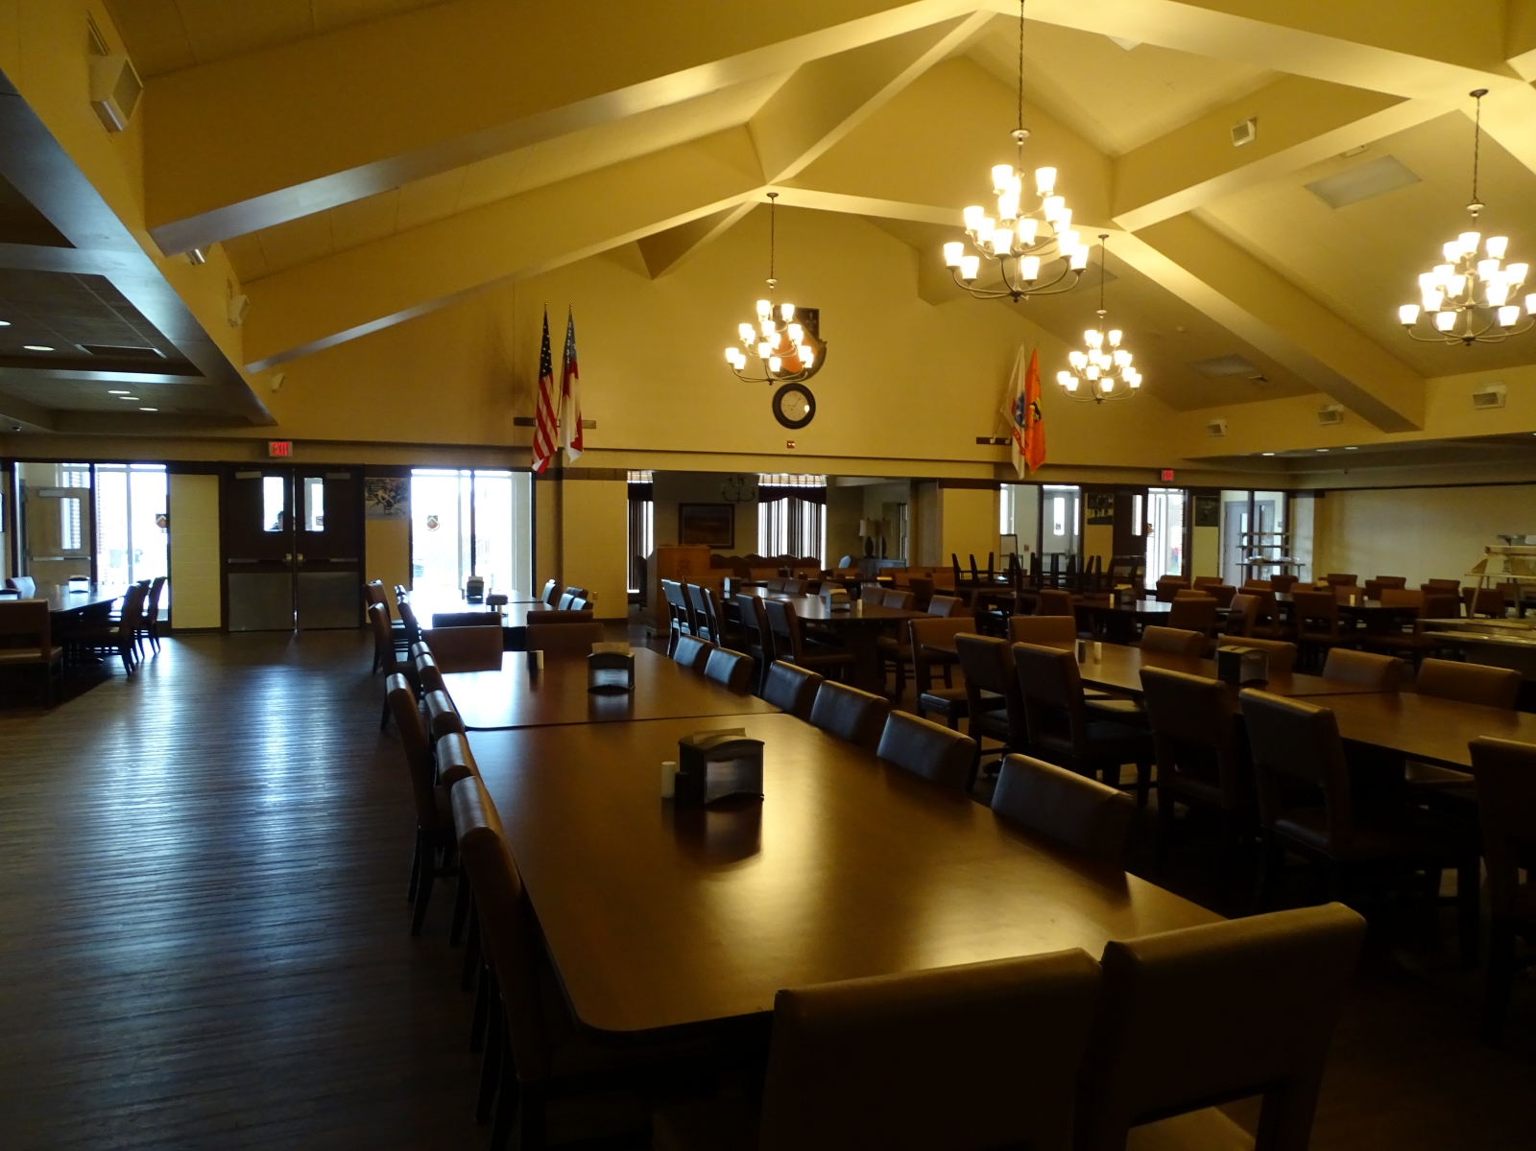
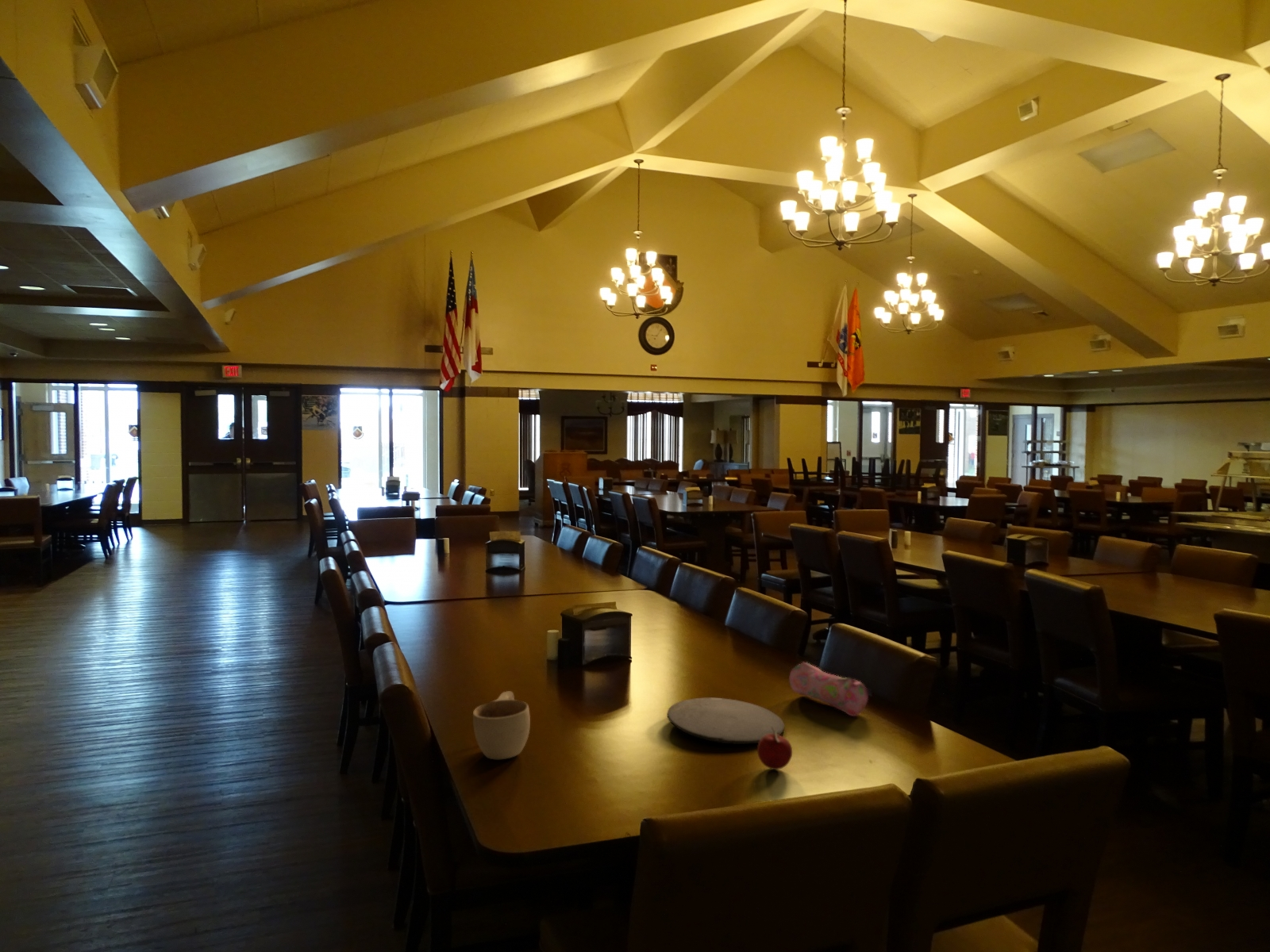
+ plate (725, 719)
+ fruit (776, 746)
+ pencil case (828, 687)
+ cup (505, 725)
